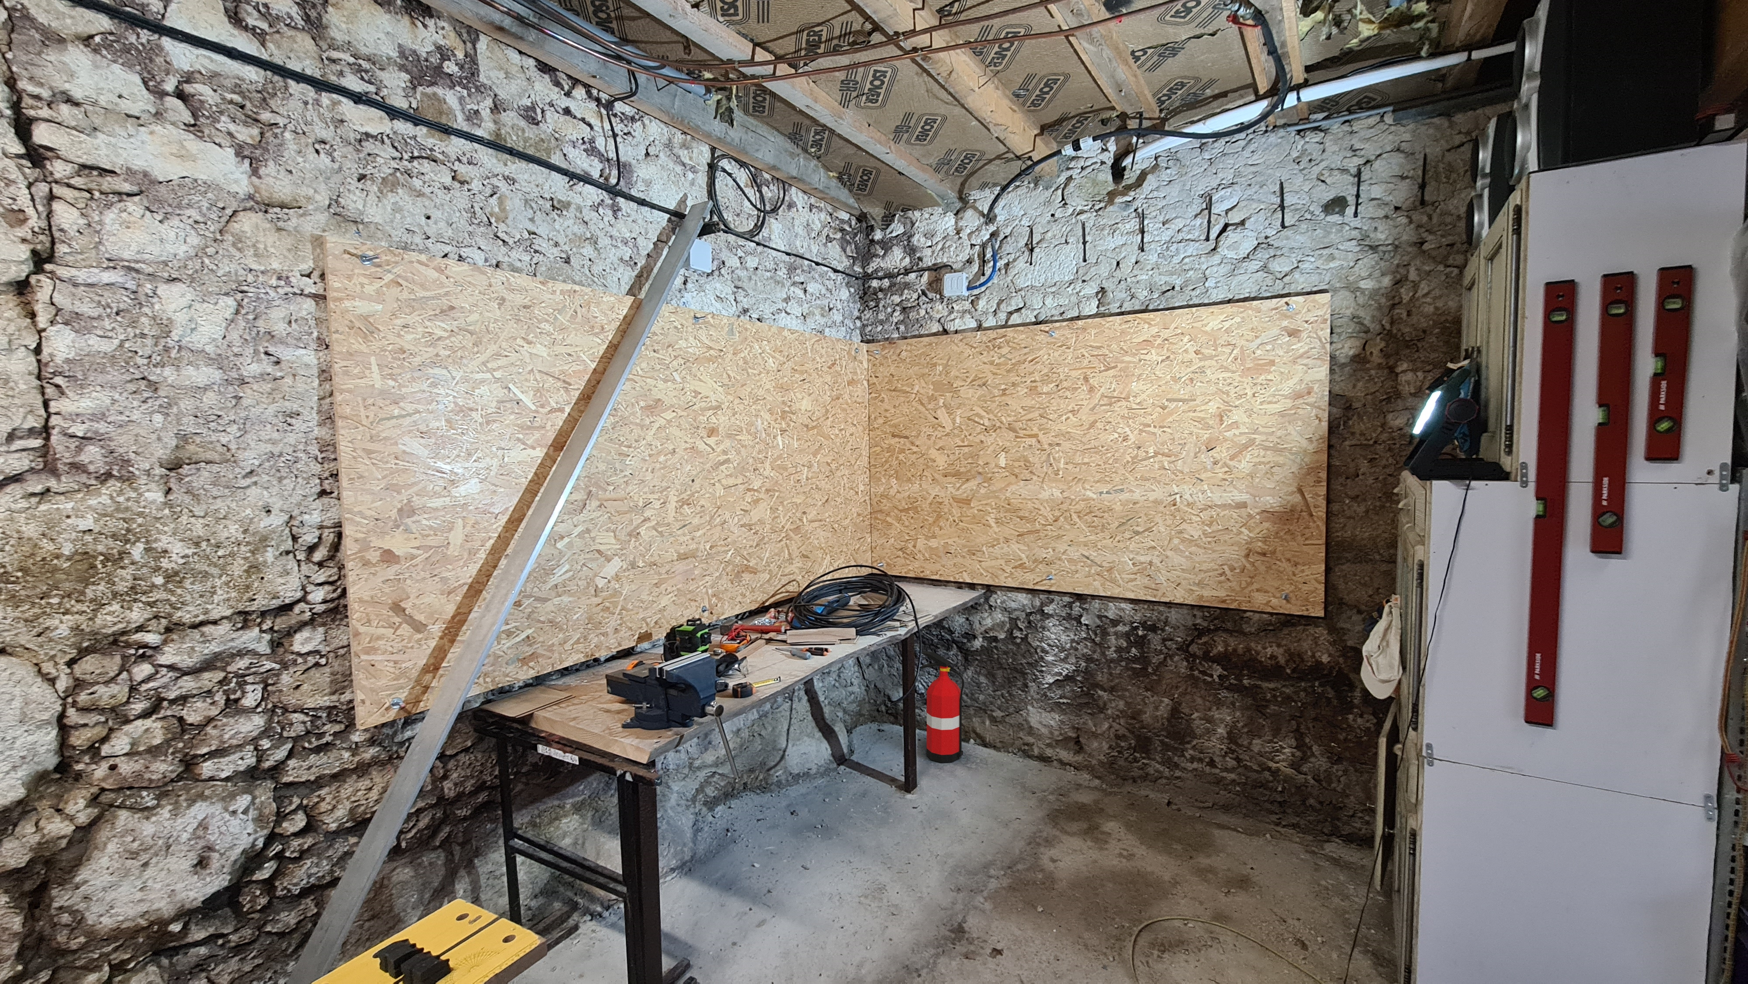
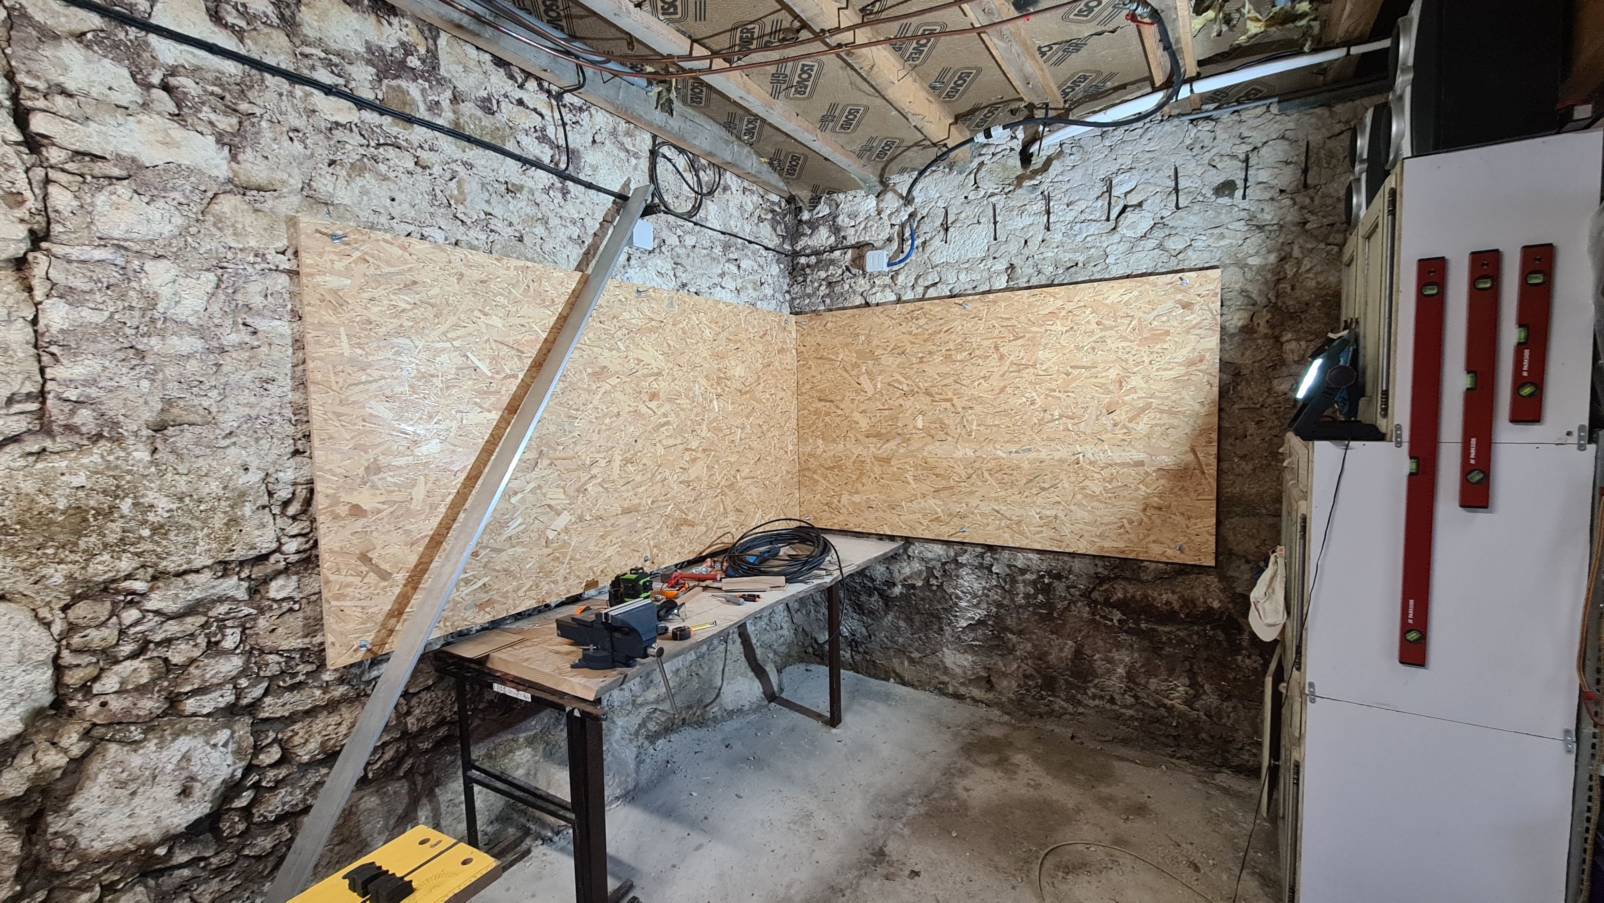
- fire extinguisher (942, 704)
